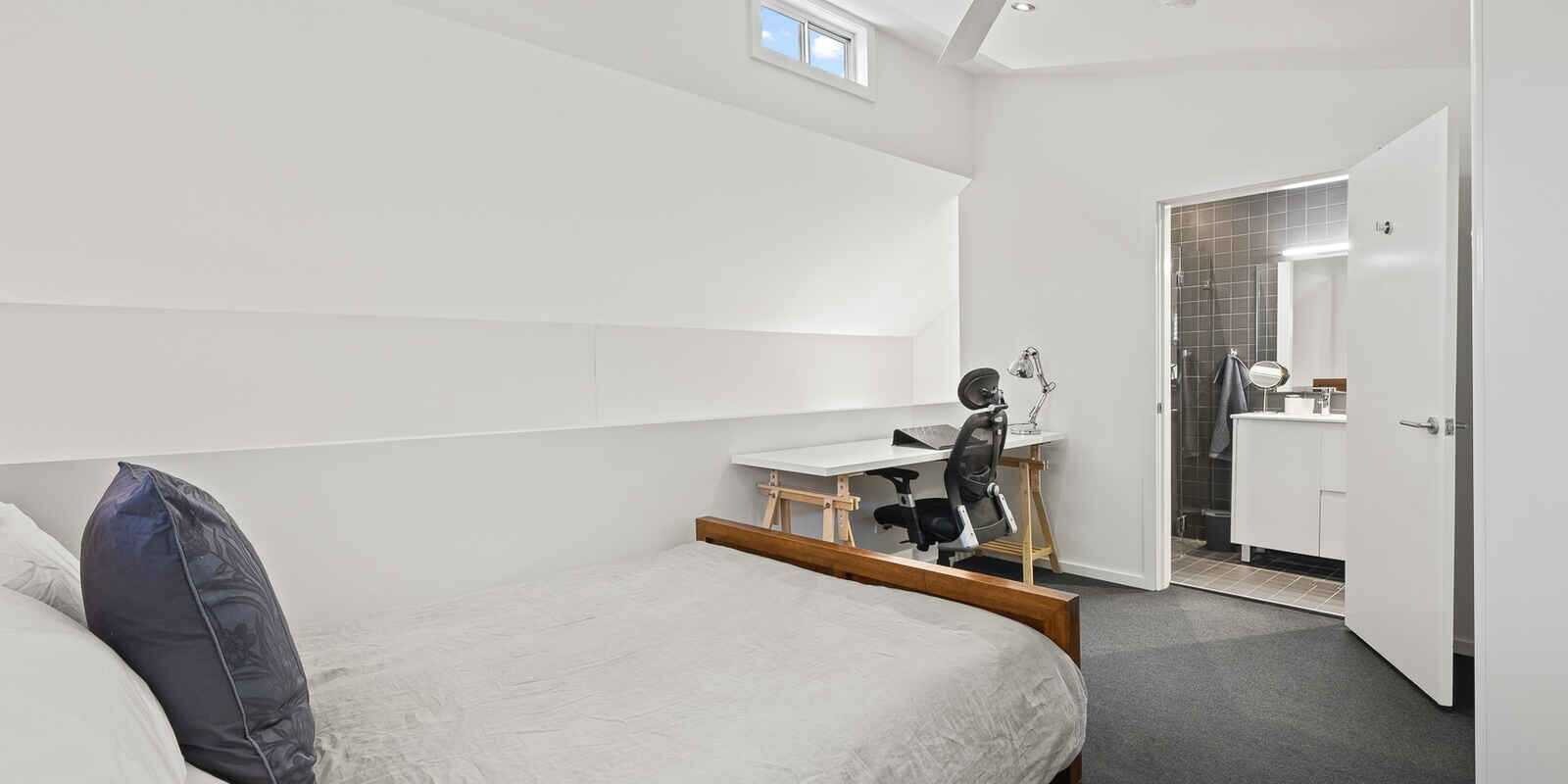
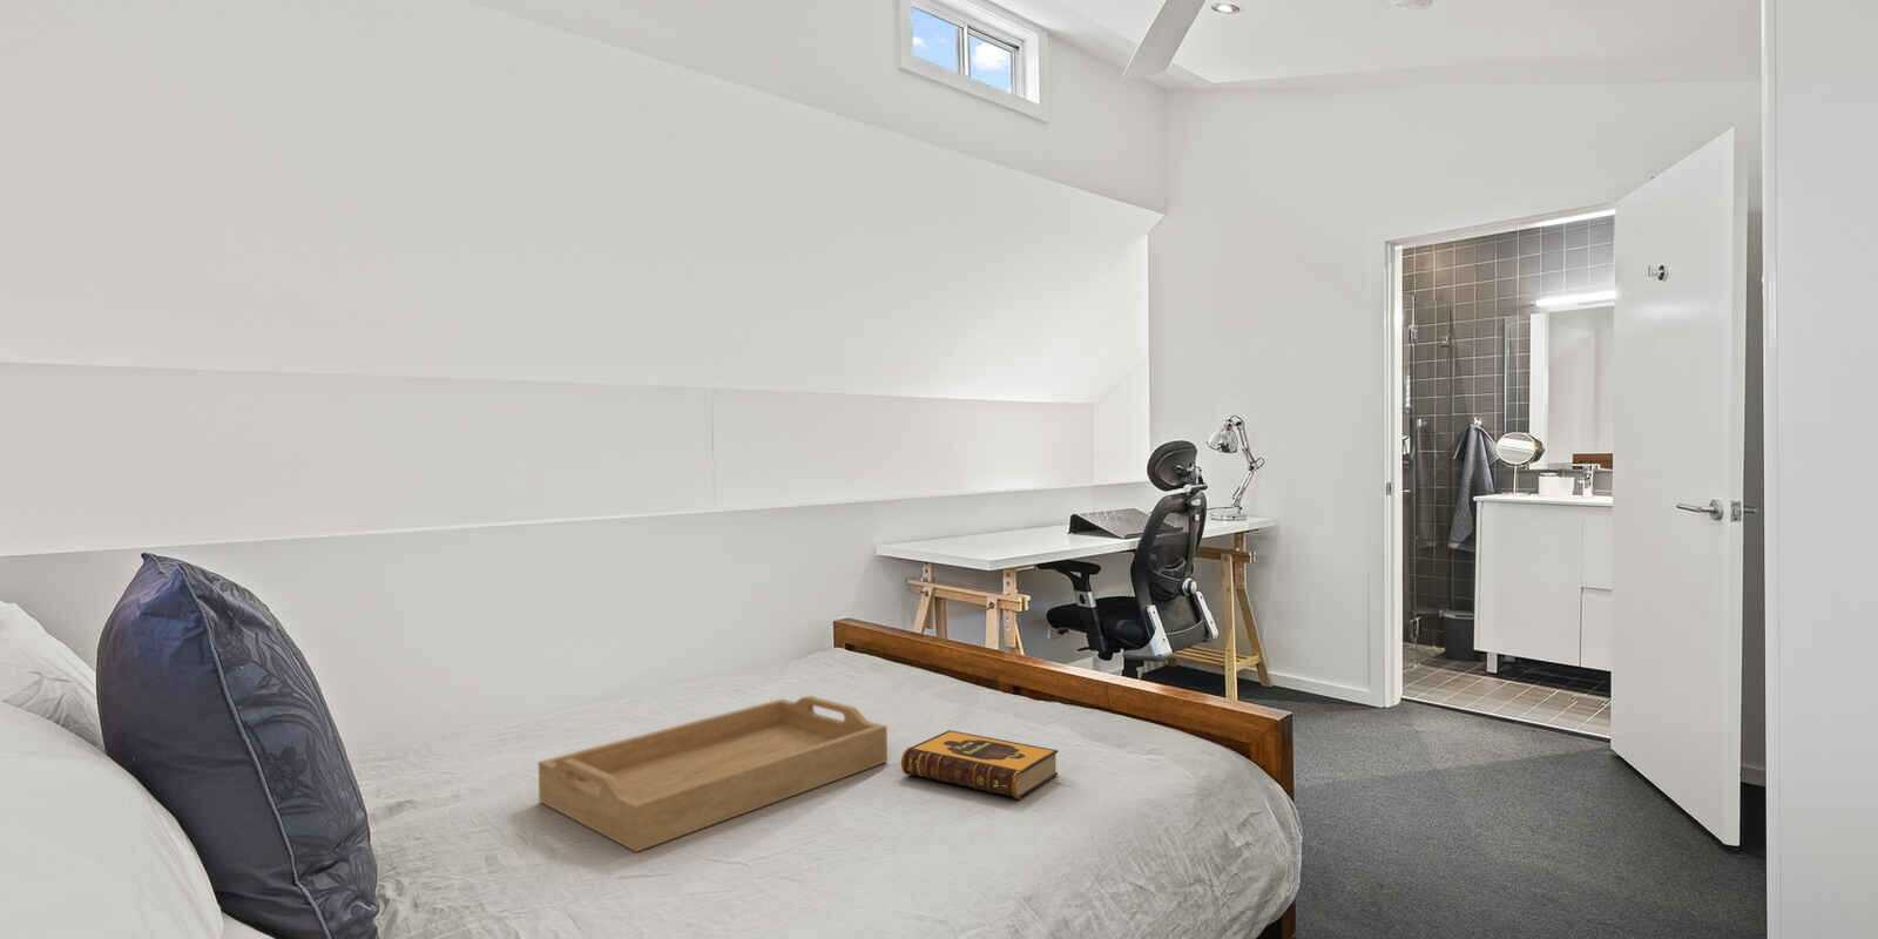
+ hardback book (979, 762)
+ serving tray (722, 756)
